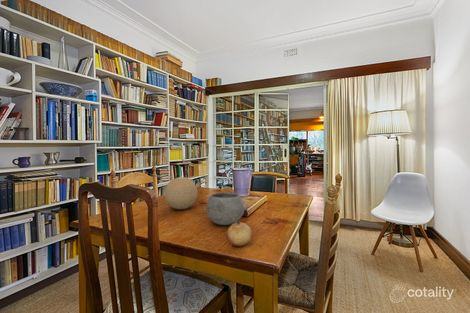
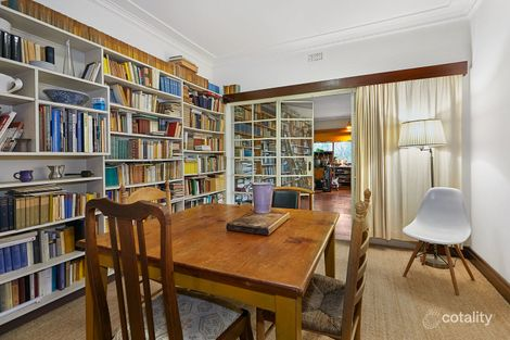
- fruit (239, 232)
- decorative orb (181, 193)
- bowl (225, 209)
